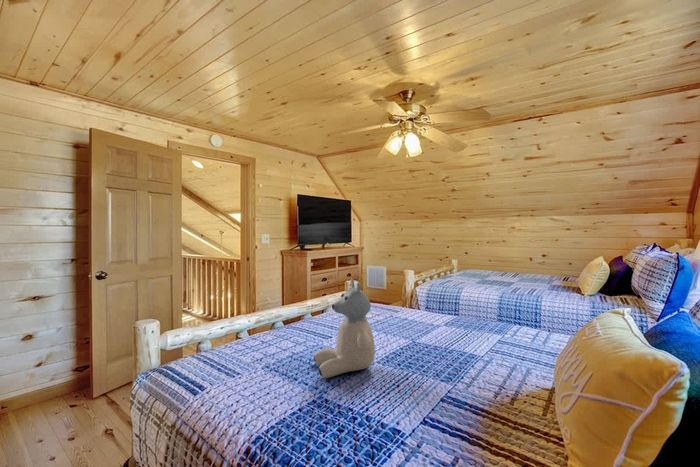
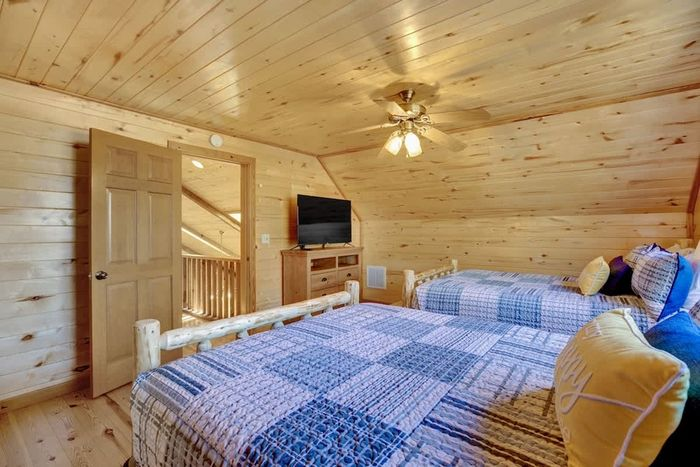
- stuffed bear (344, 324)
